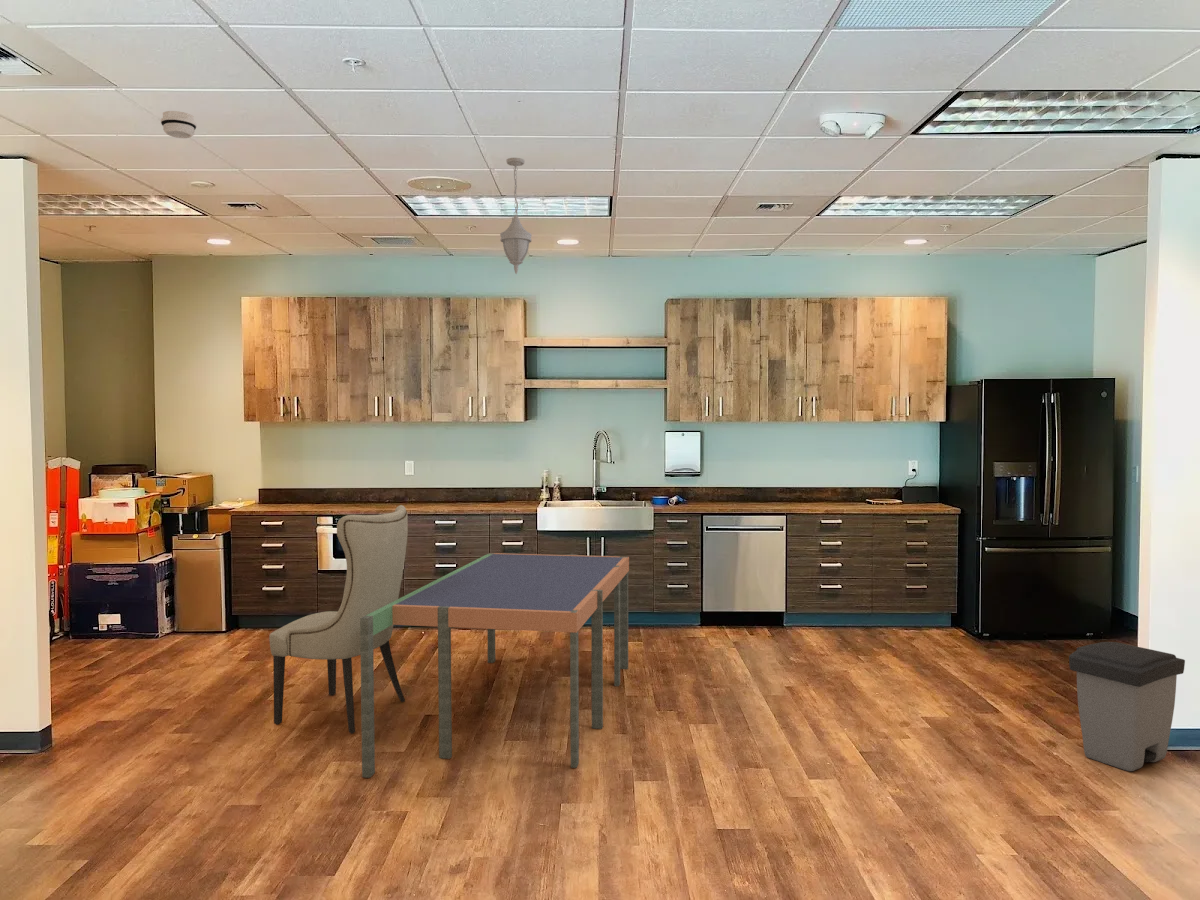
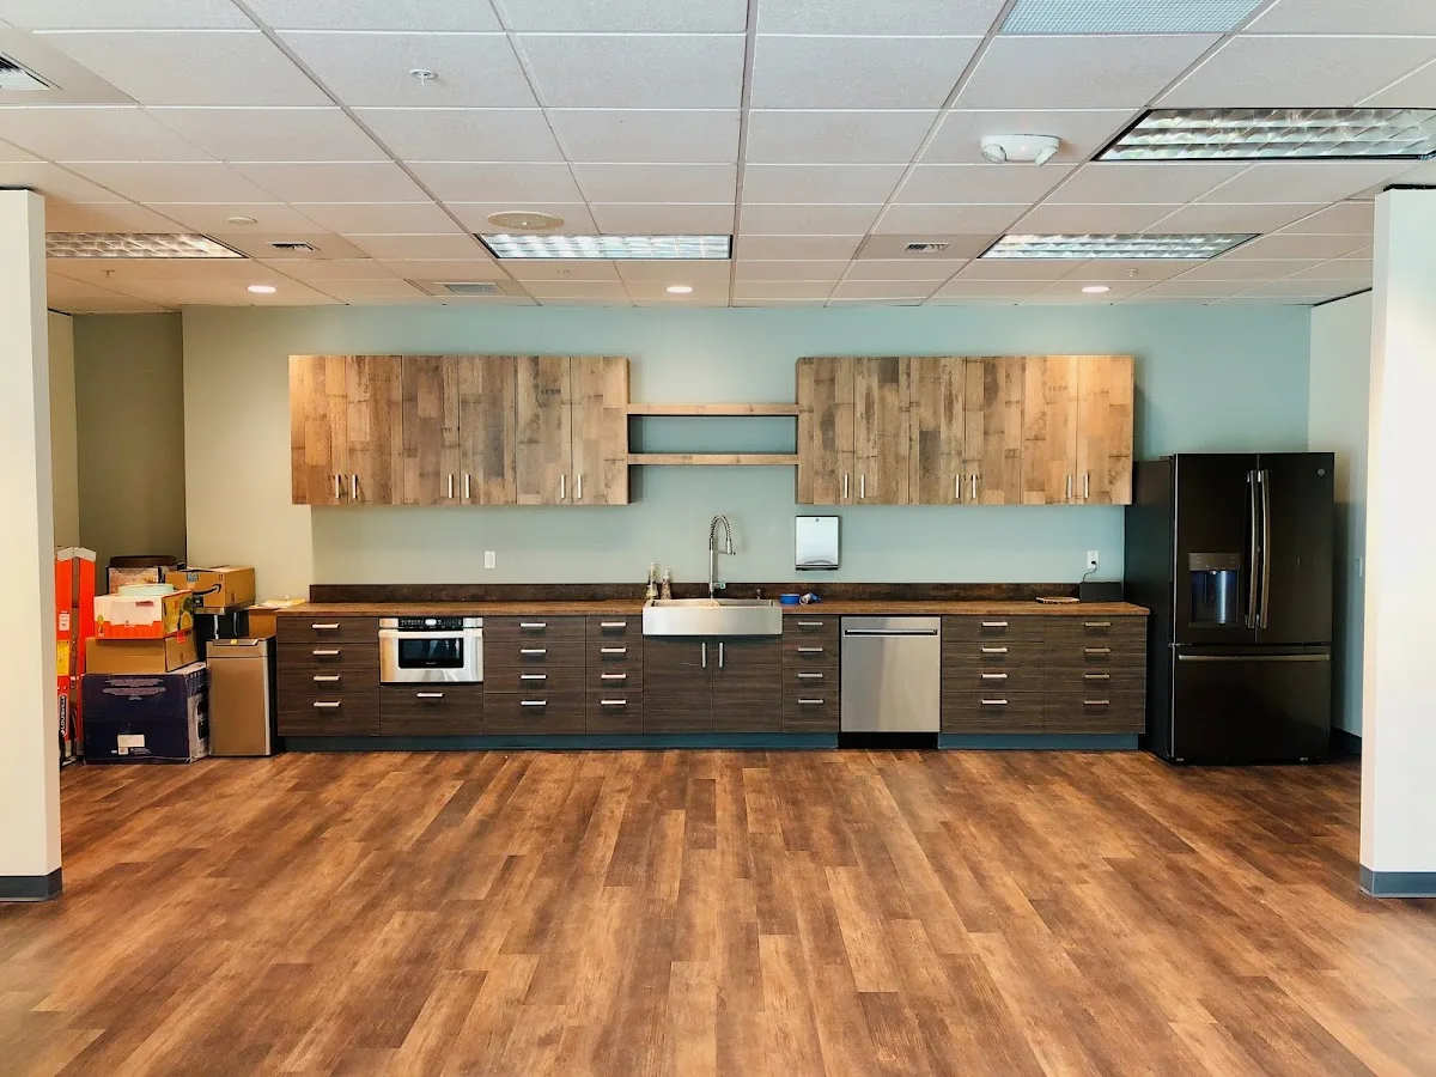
- pendant light (515, 217)
- chair (346, 611)
- trash can (1123, 703)
- smoke detector (178, 125)
- dining table (521, 629)
